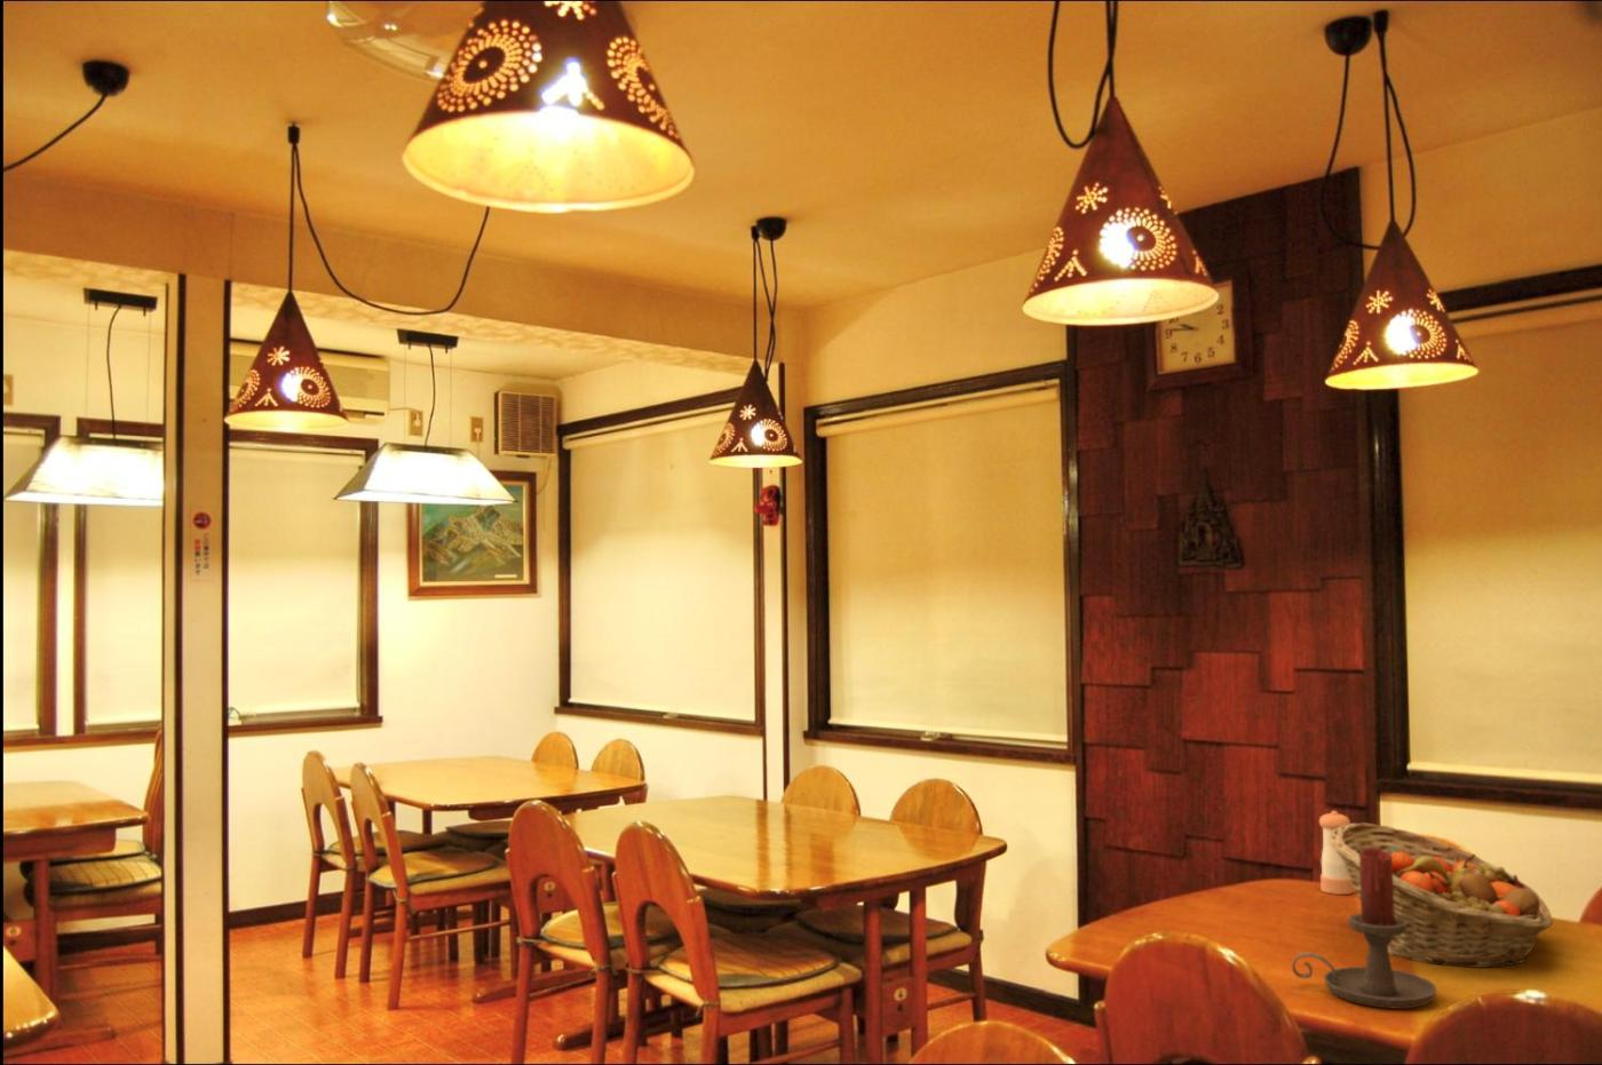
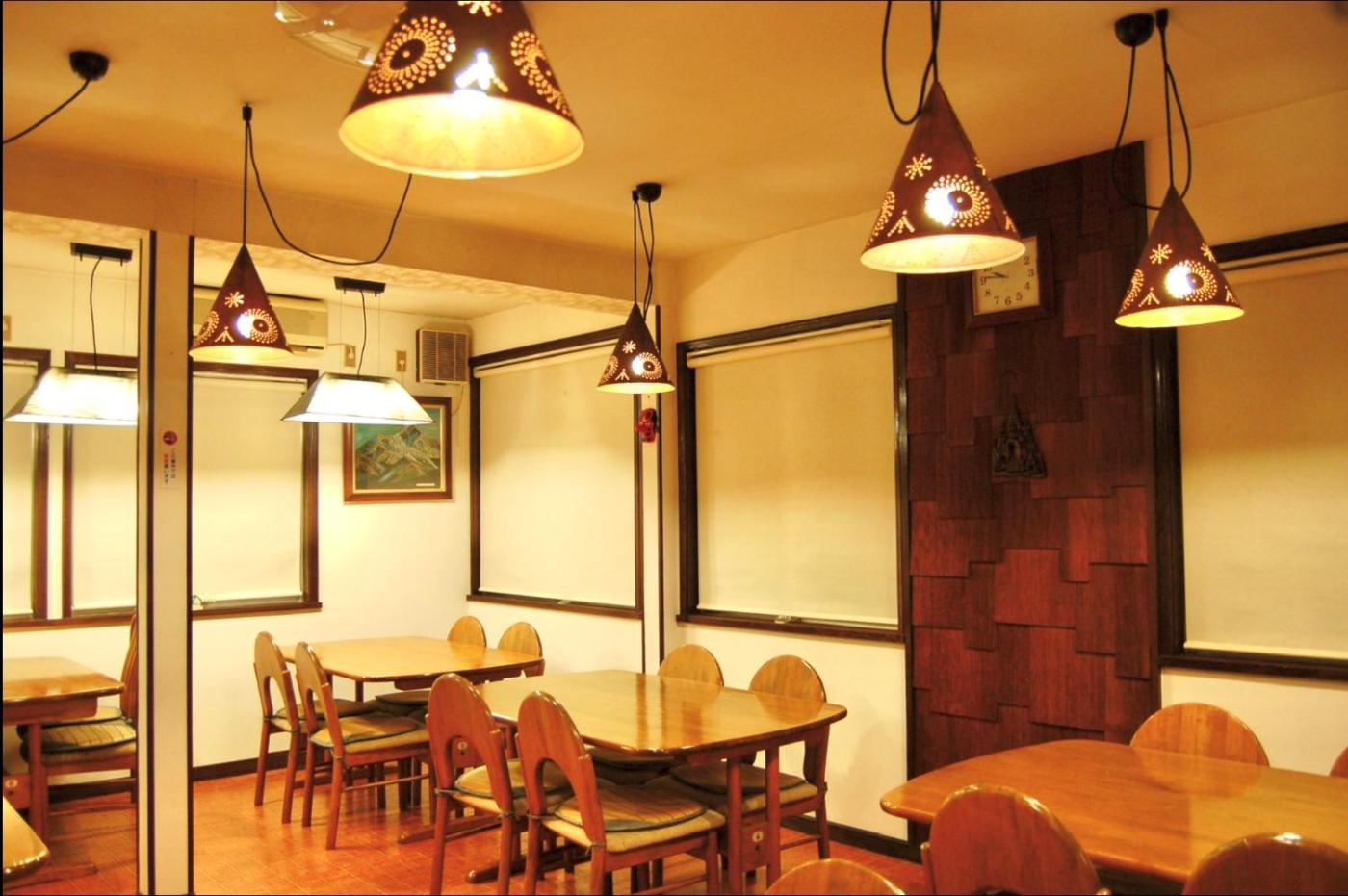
- pepper shaker (1336, 850)
- candle holder (1361, 920)
- fruit basket (1437, 890)
